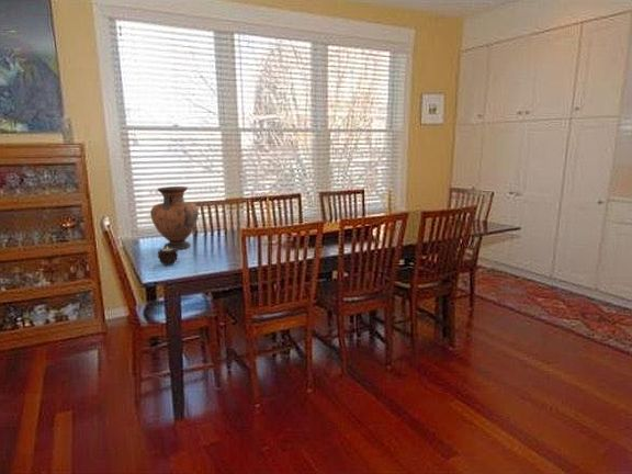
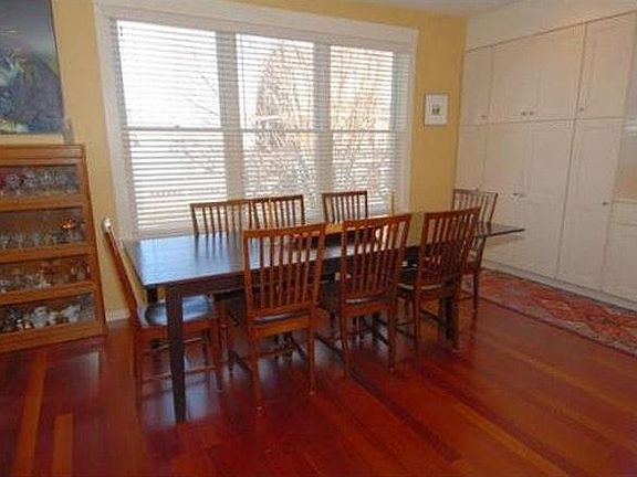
- candle (167, 255)
- vase (174, 217)
